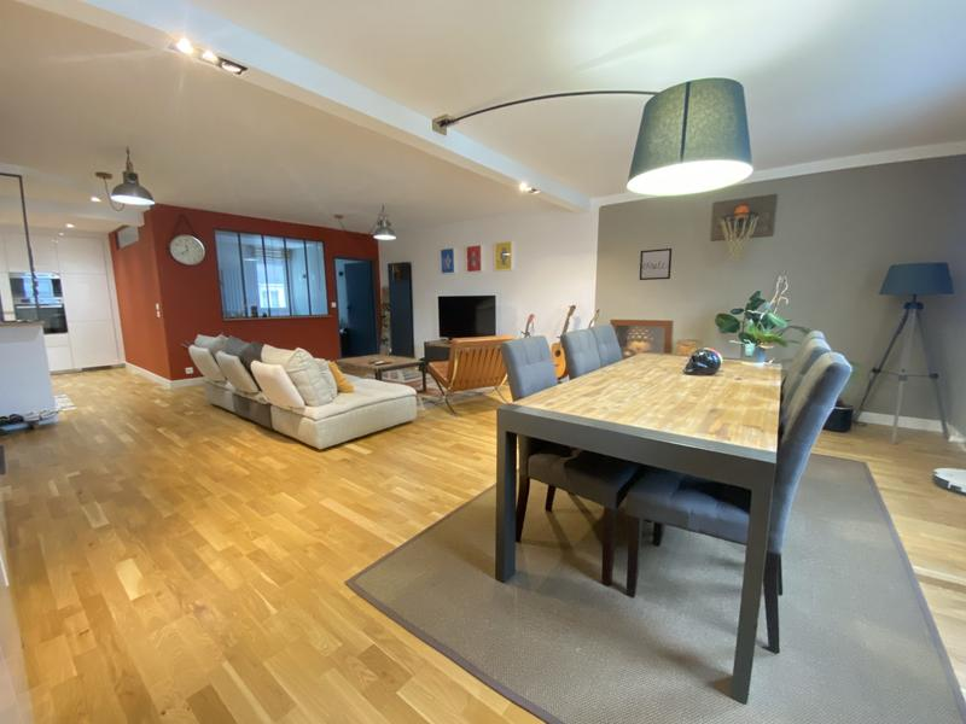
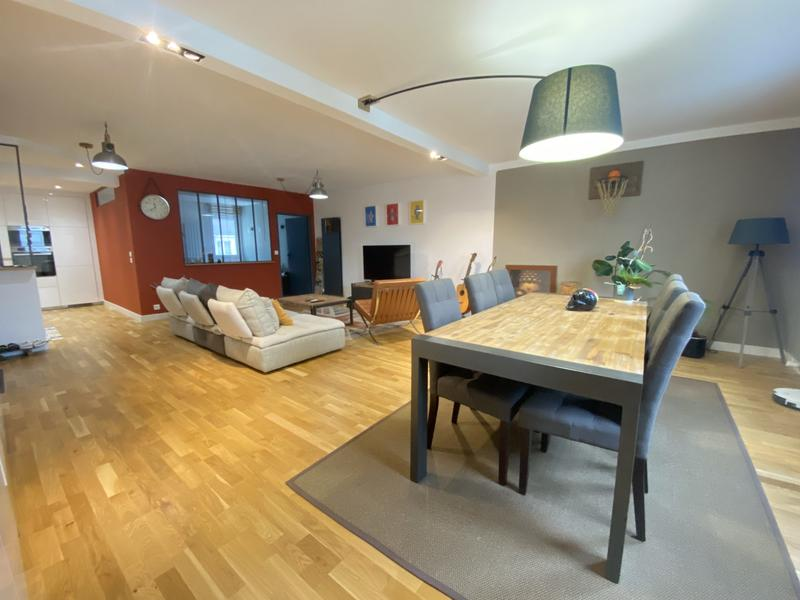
- wall art (654, 264)
